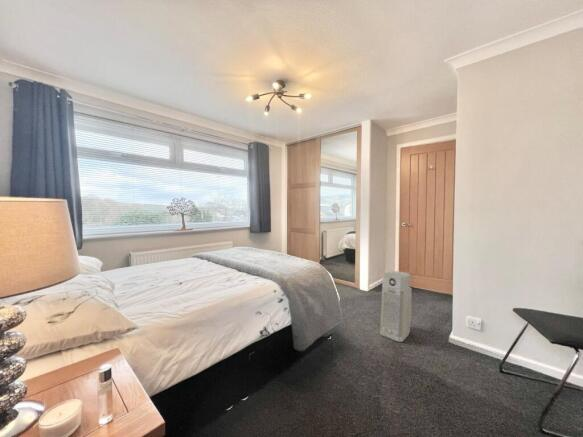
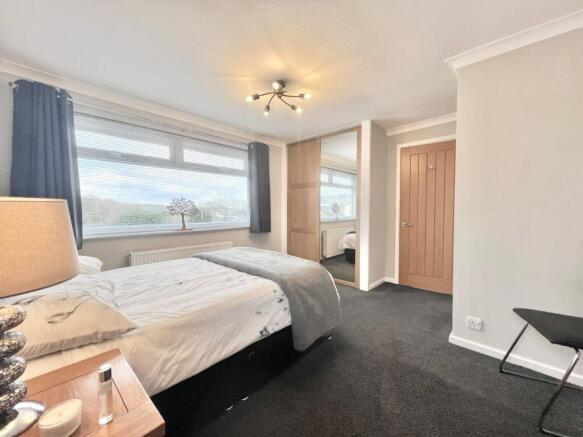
- air purifier (397, 303)
